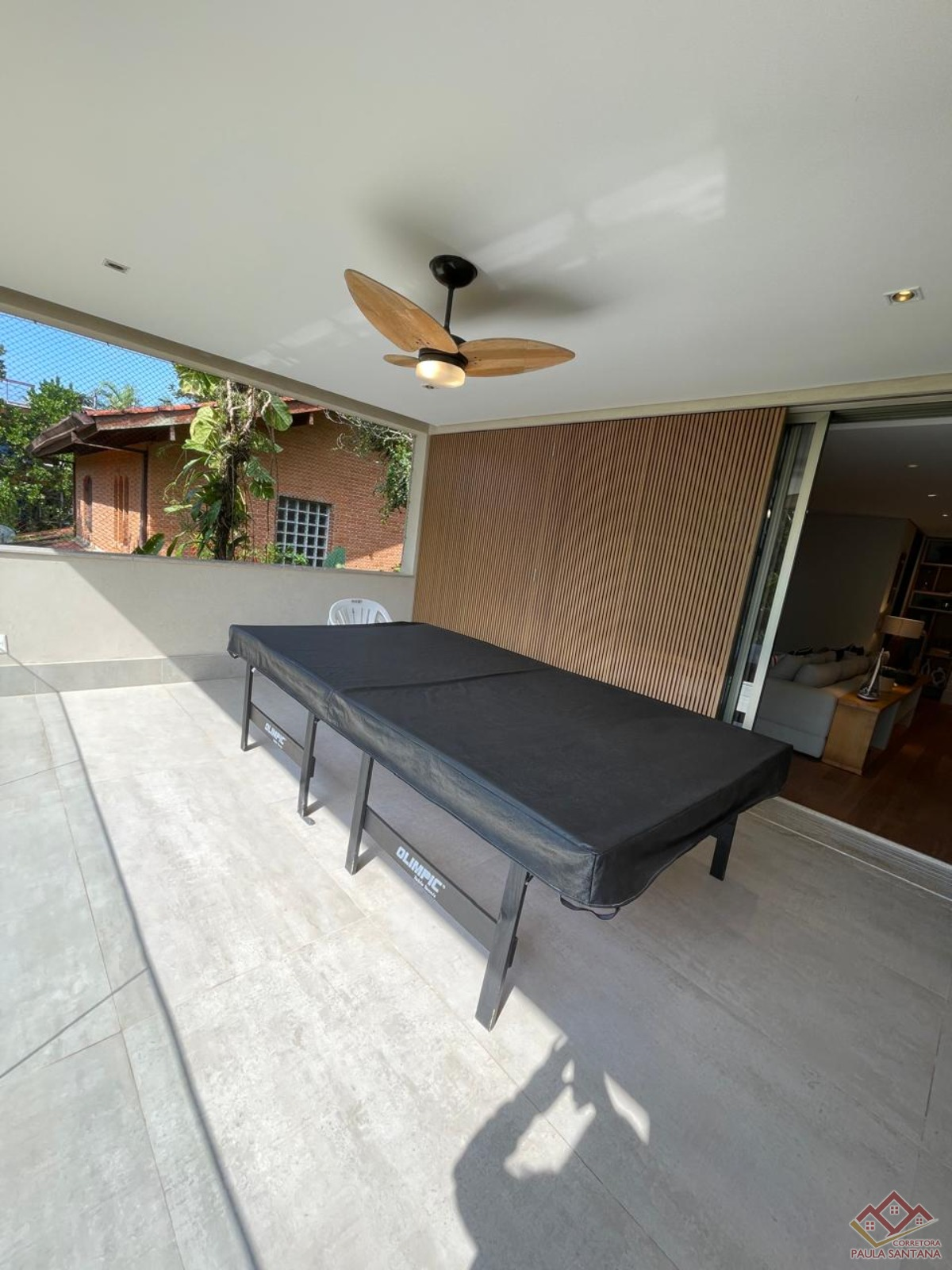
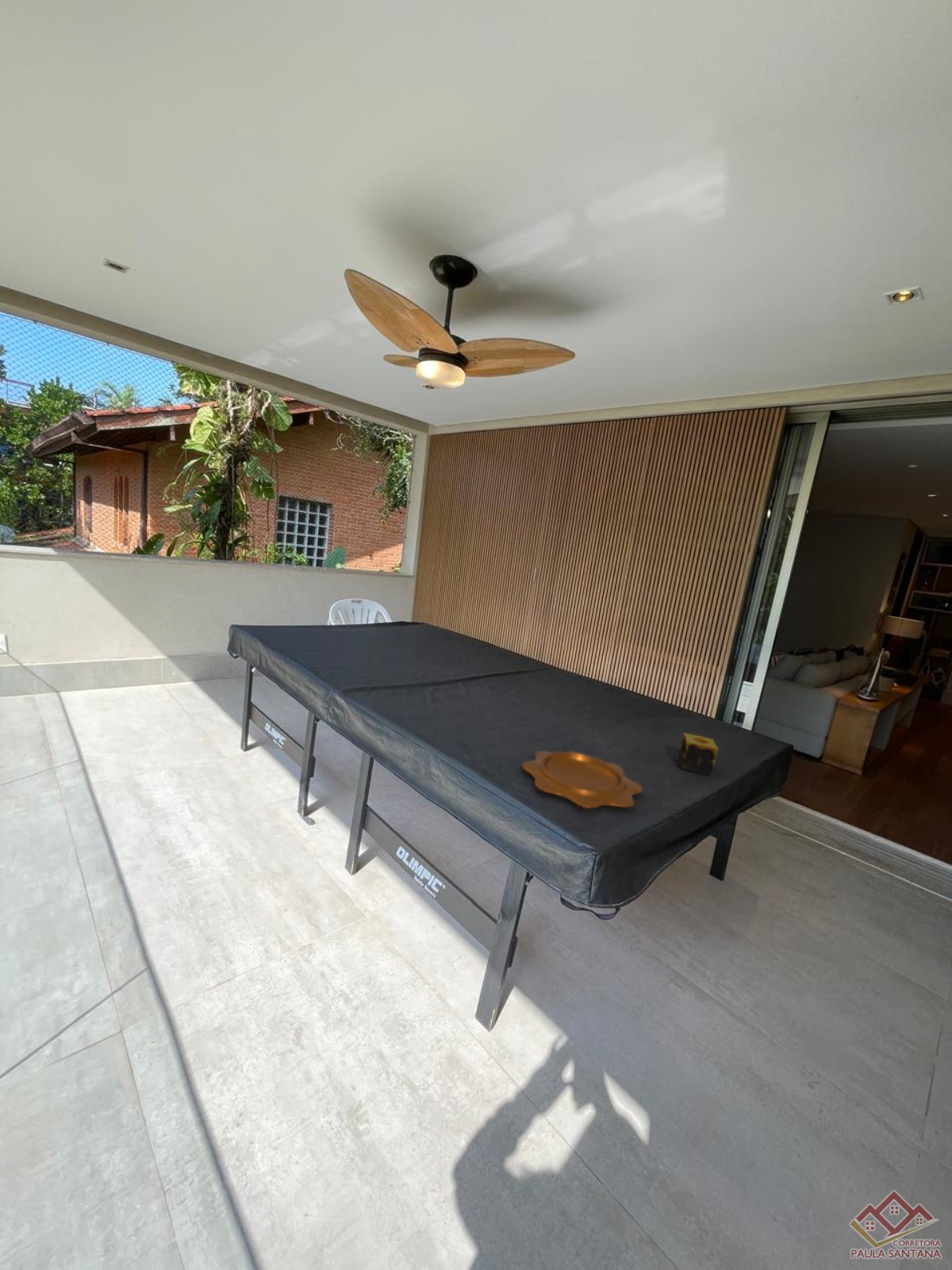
+ candle (697, 753)
+ decorative bowl (582, 775)
